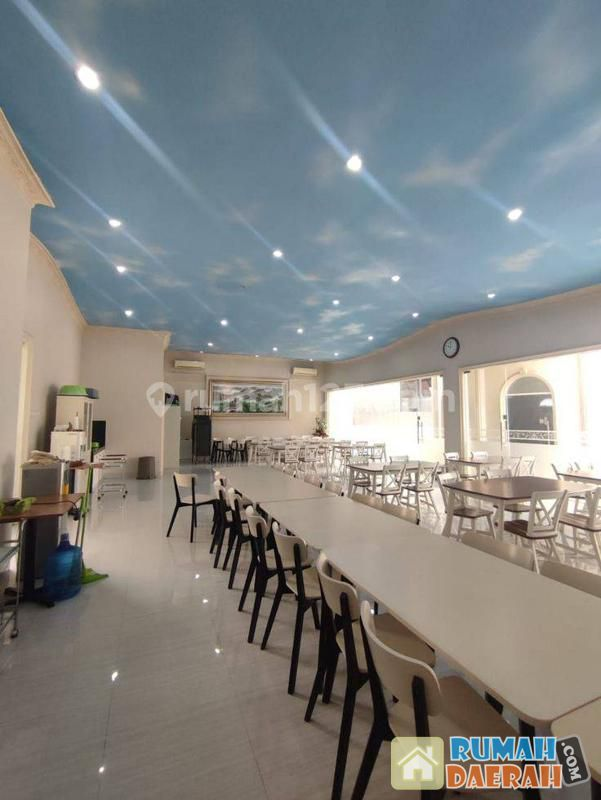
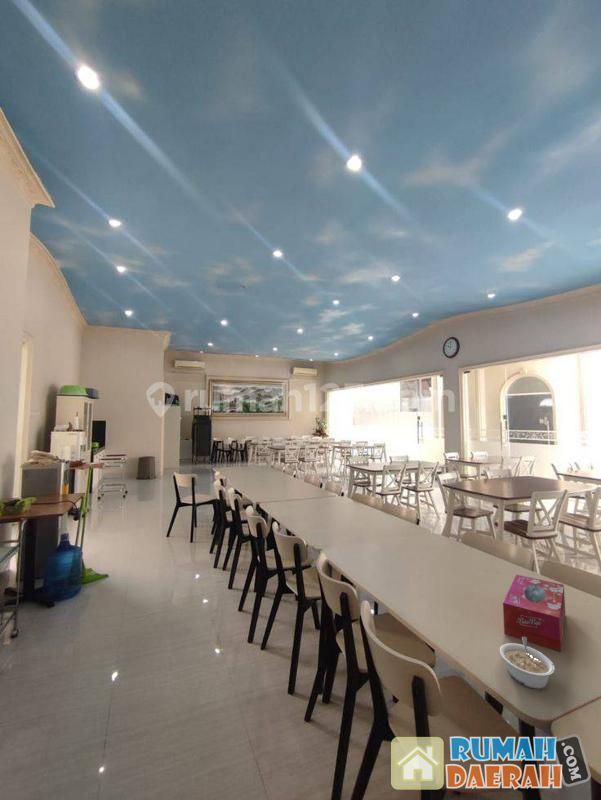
+ tissue box (535, 608)
+ legume (524, 664)
